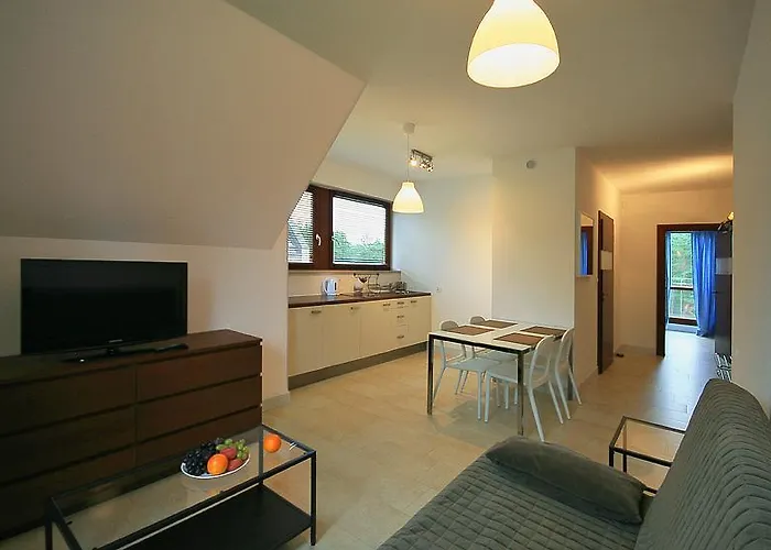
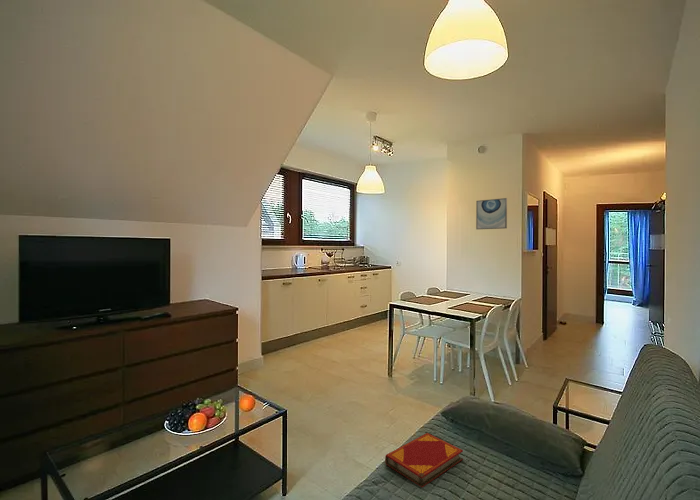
+ hardback book (424, 457)
+ wall art (491, 214)
